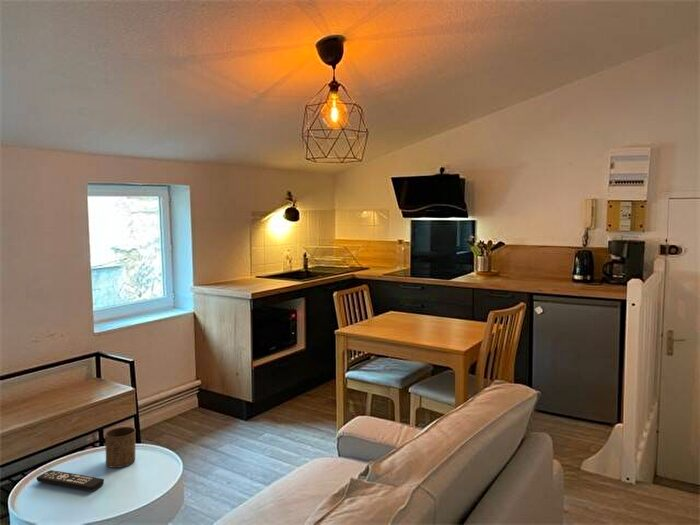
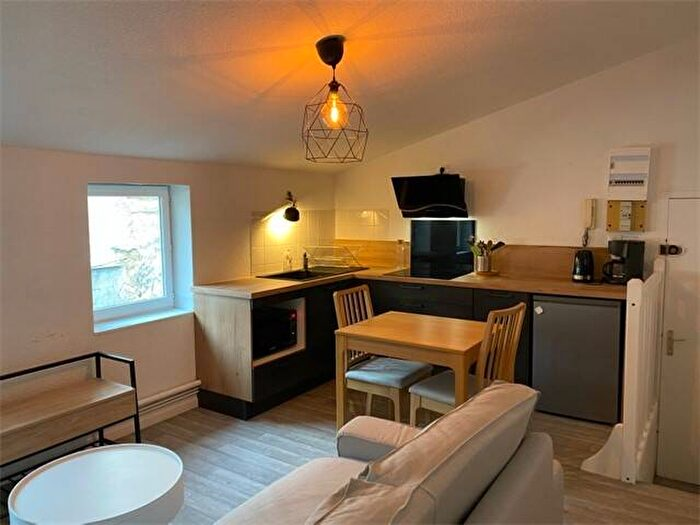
- remote control (70, 480)
- cup (120, 447)
